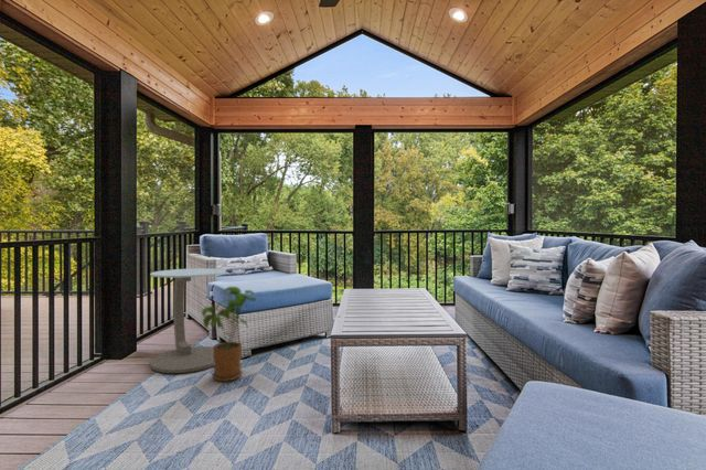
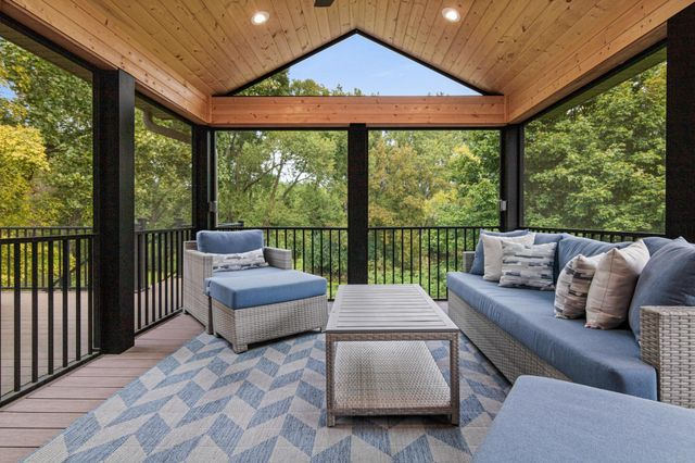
- side table (183, 314)
- house plant (226, 332)
